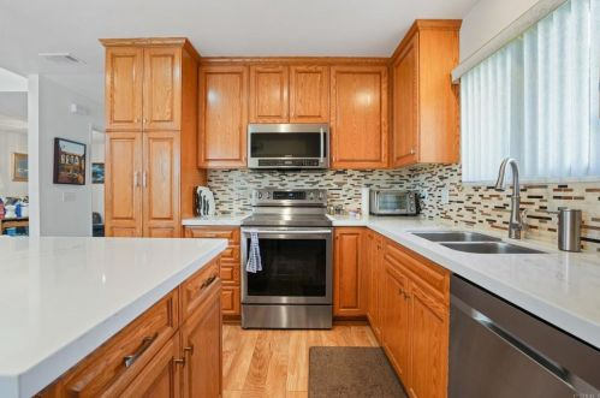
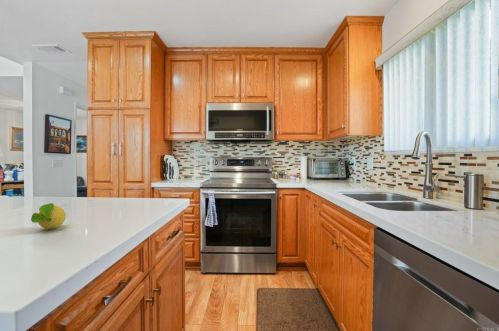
+ fruit (49, 216)
